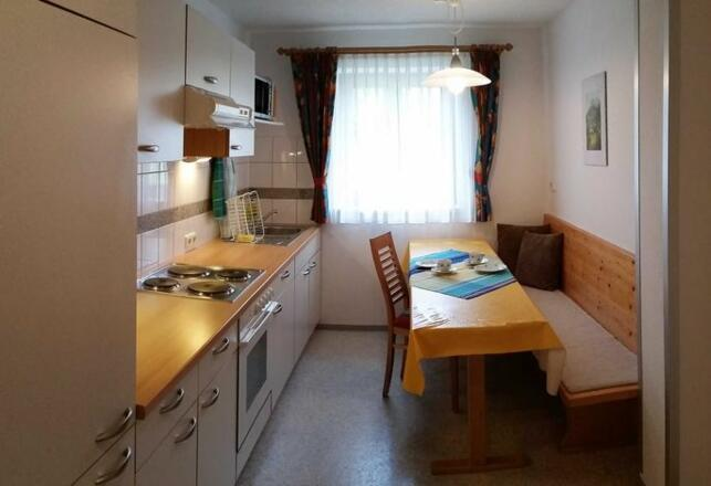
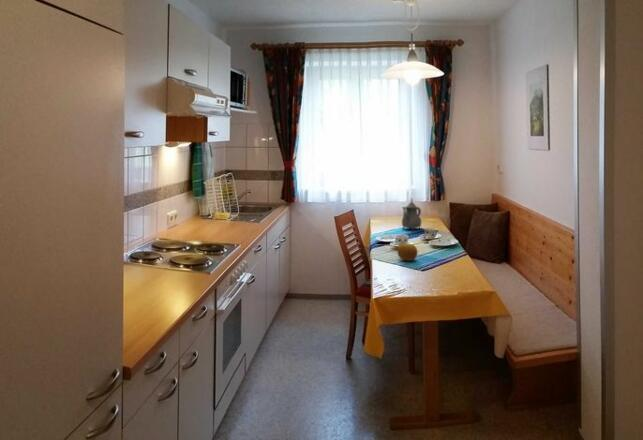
+ fruit (407, 252)
+ teapot (411, 213)
